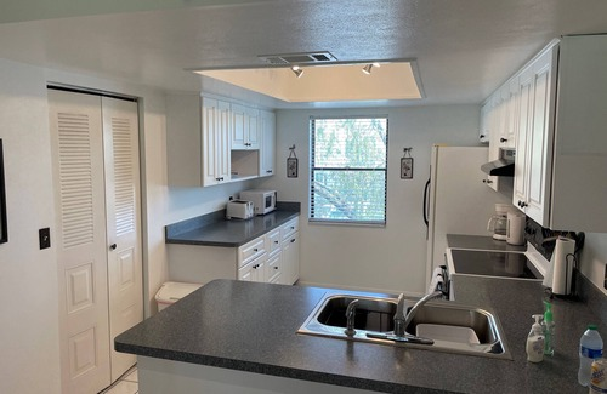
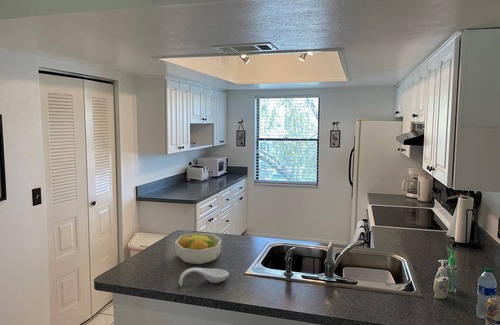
+ fruit bowl (198, 245)
+ spoon rest (204, 274)
